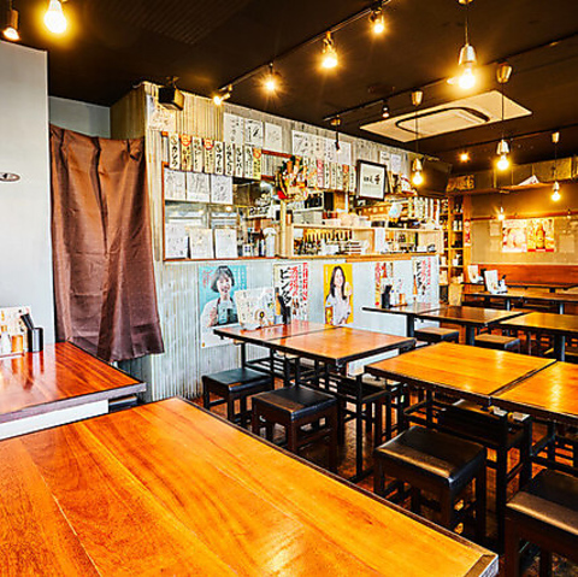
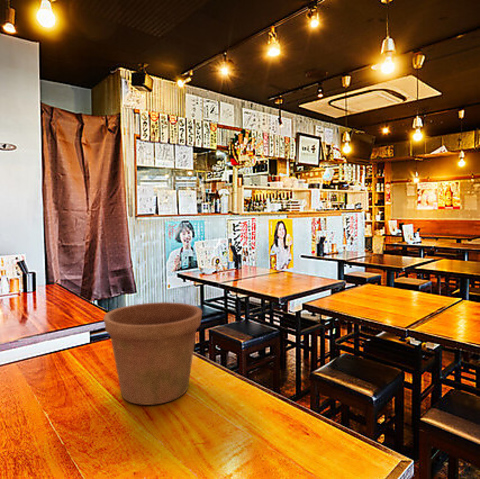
+ flower pot (154, 350)
